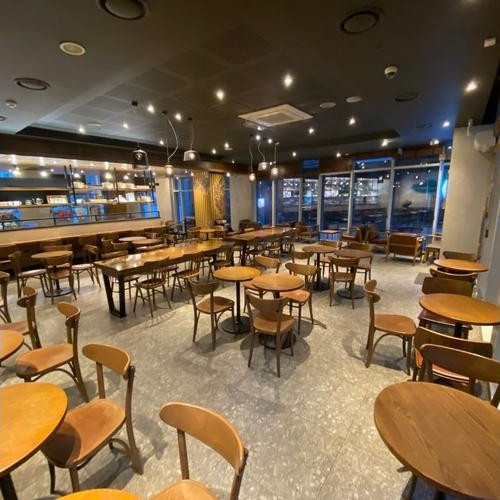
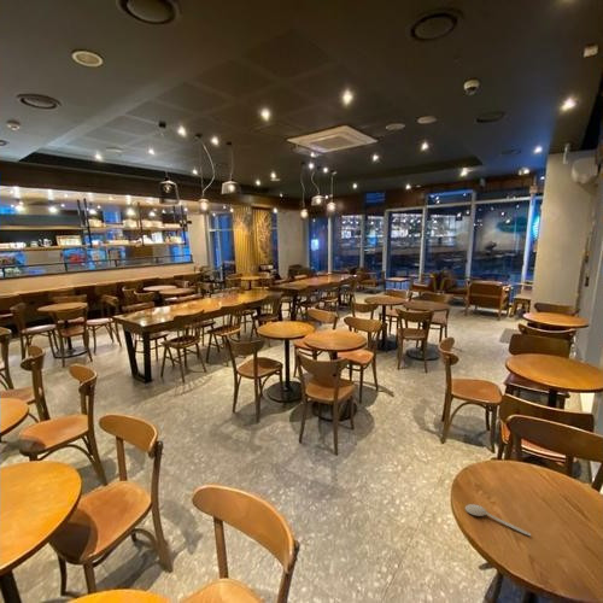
+ spoon (496, 517)
